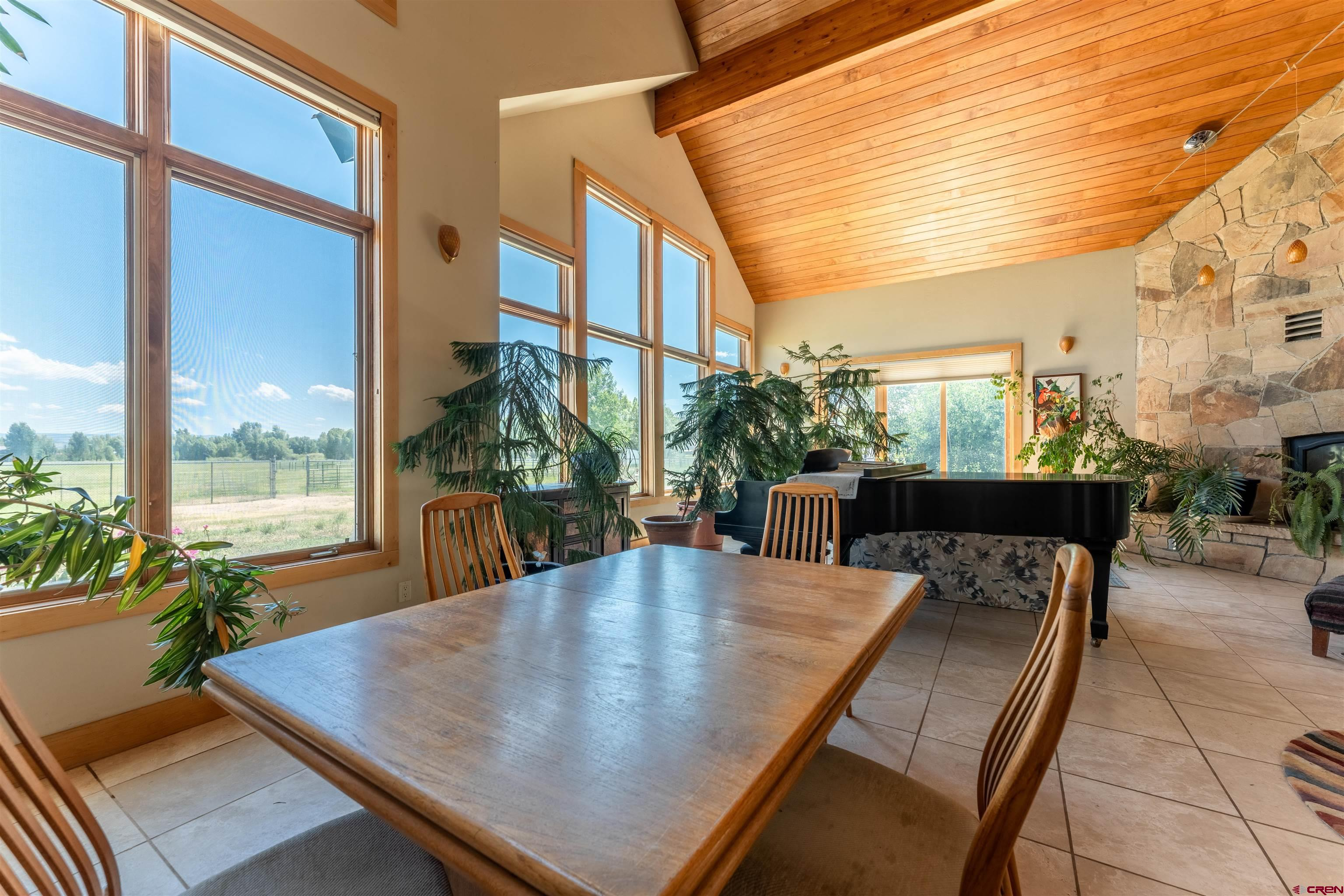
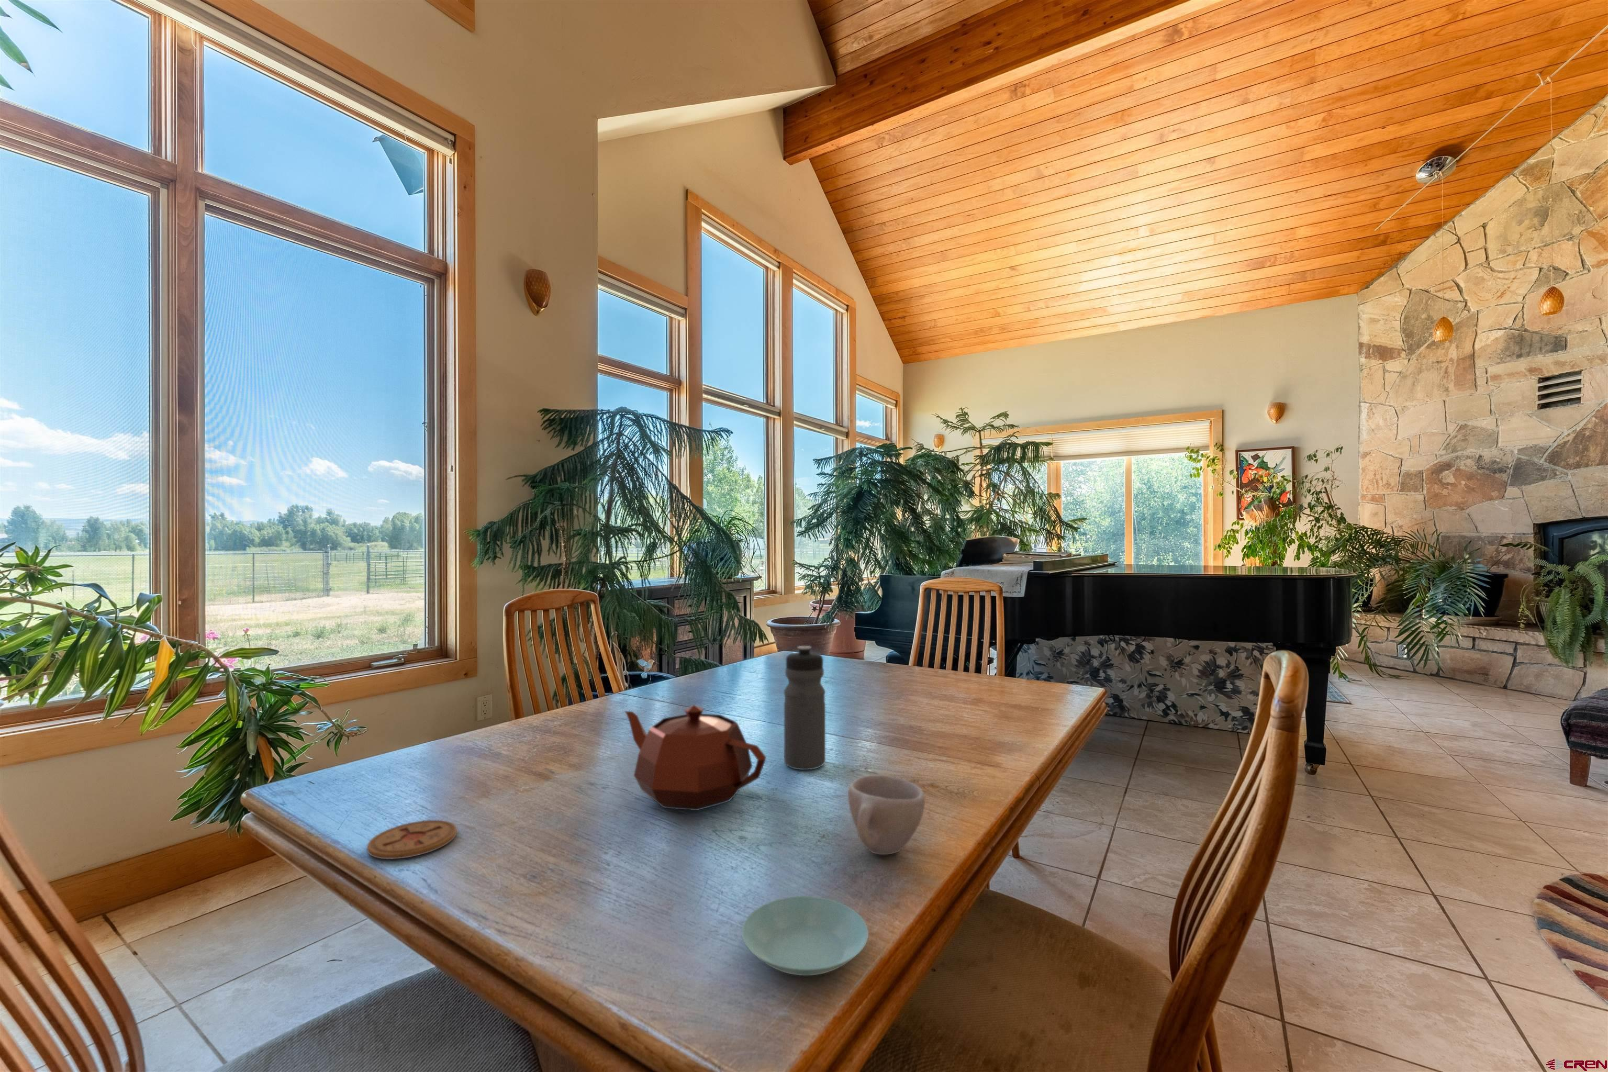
+ cup (883, 821)
+ coaster (413, 838)
+ saucer (805, 940)
+ teapot (689, 749)
+ water bottle (804, 705)
